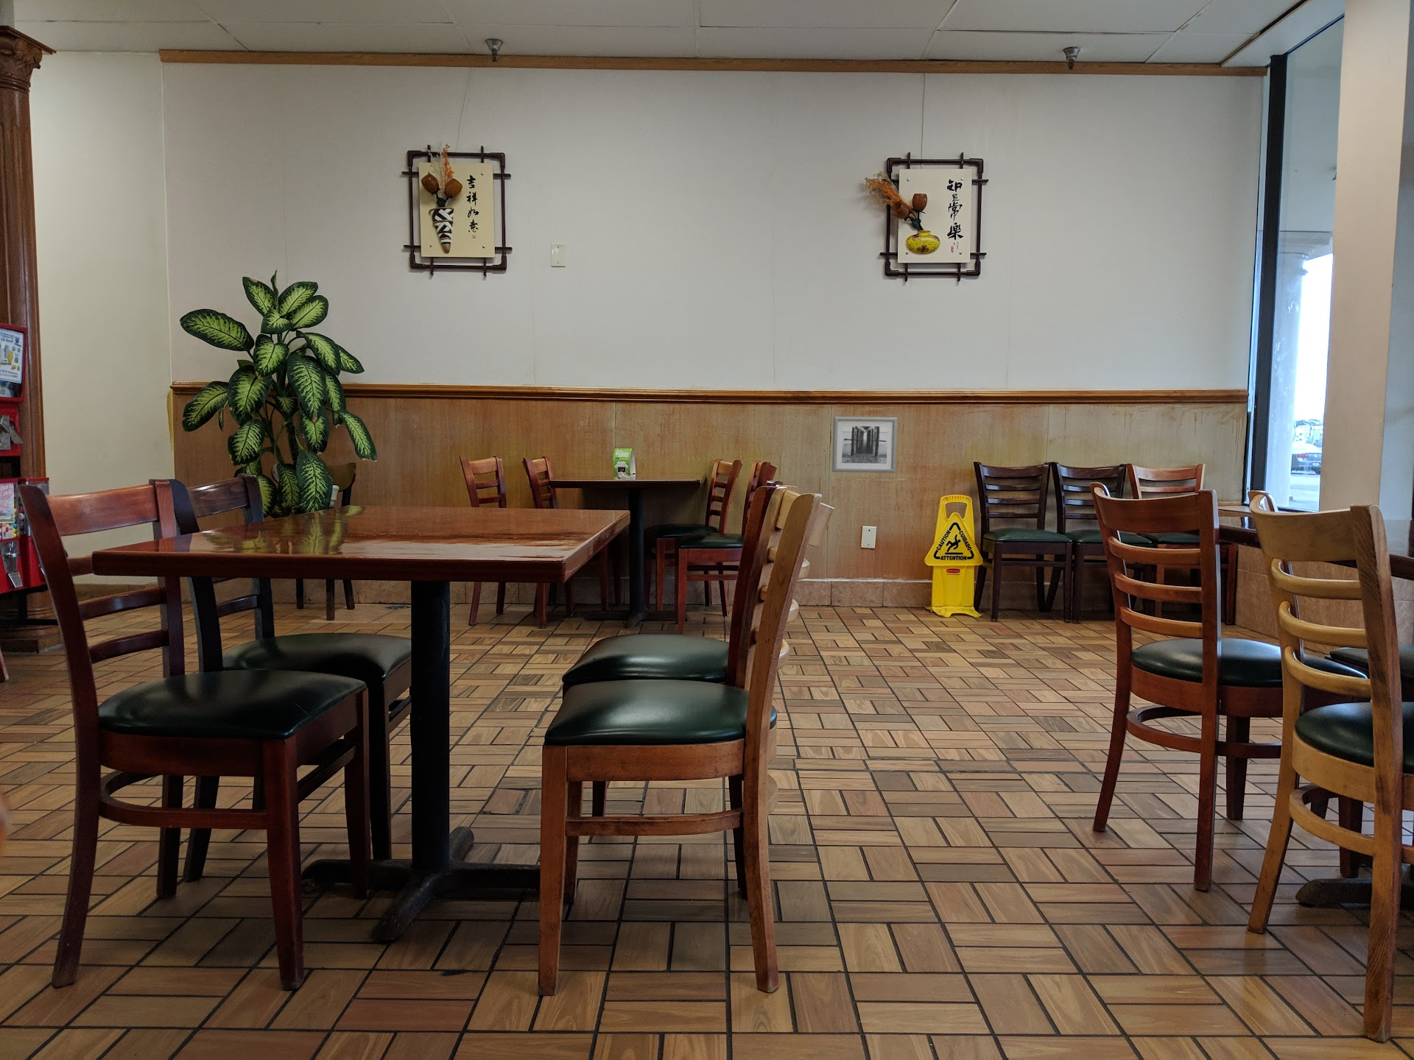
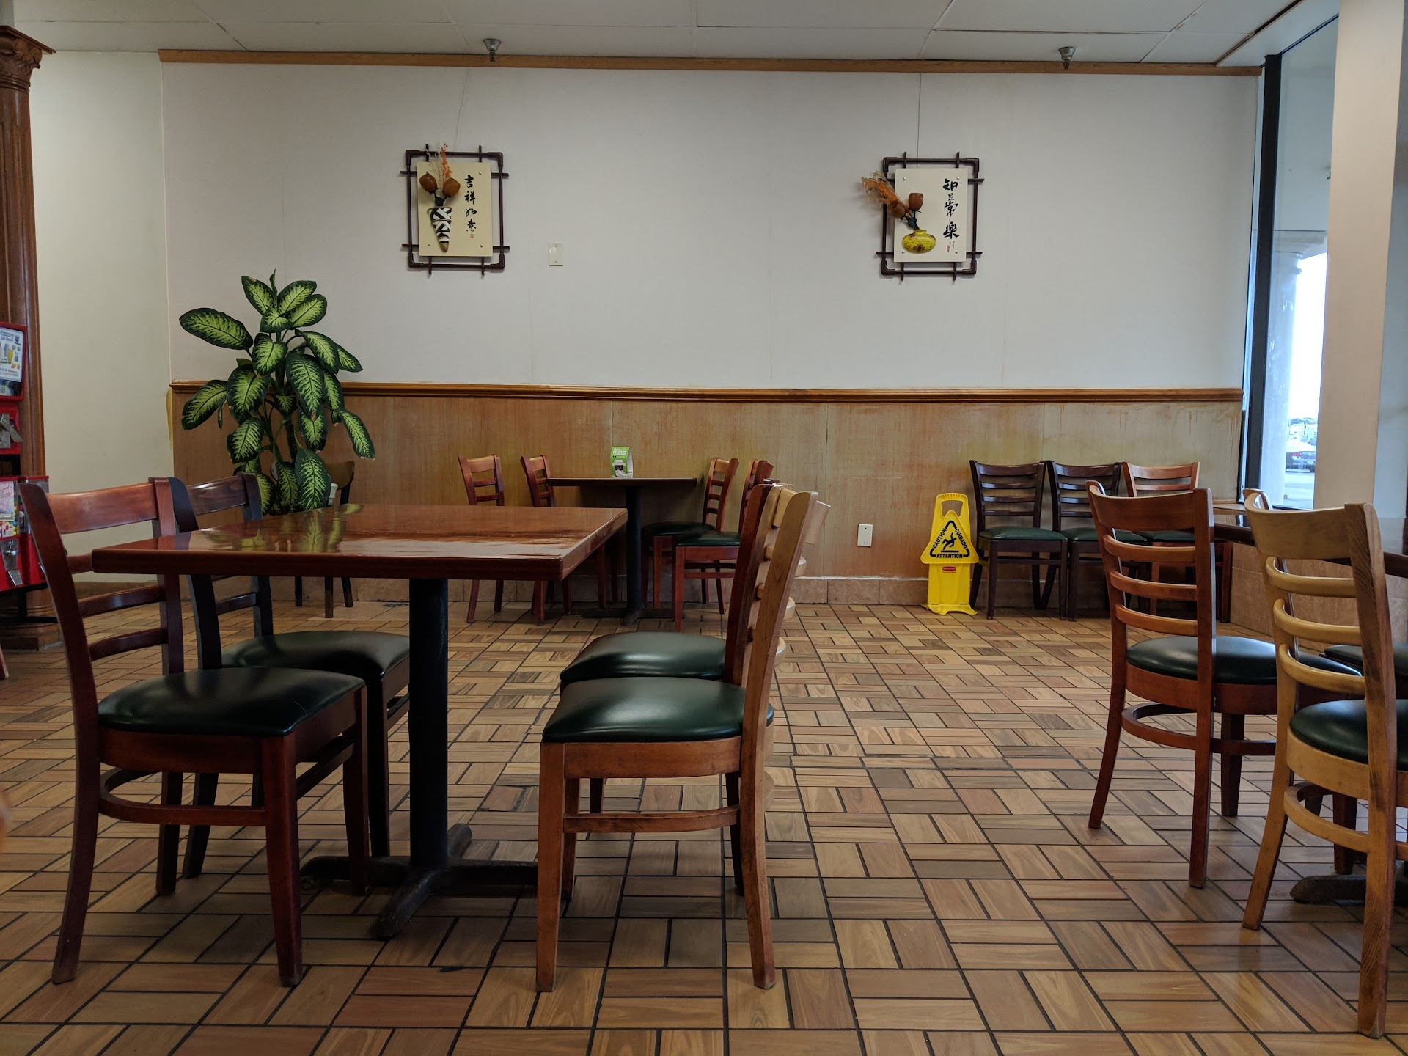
- wall art (865, 444)
